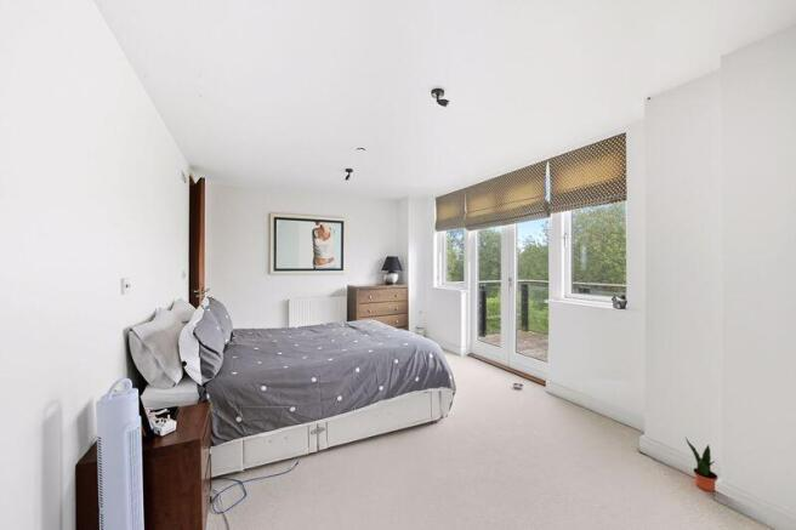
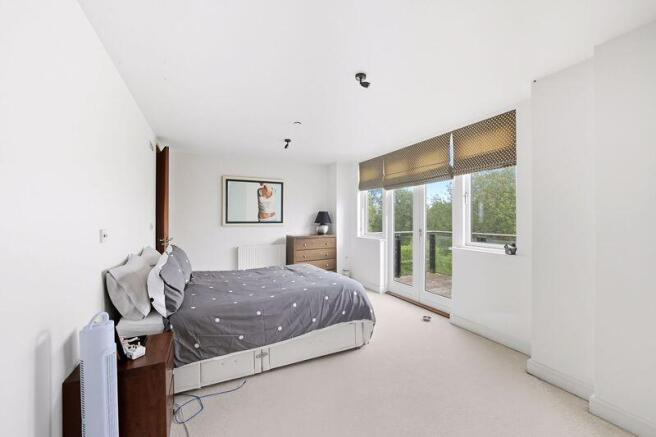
- potted plant (700, 463)
